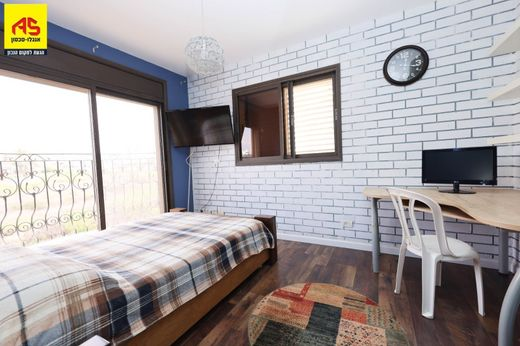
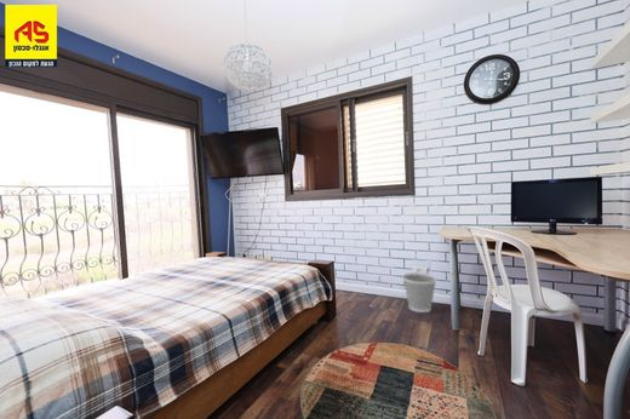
+ wastebasket (419, 292)
